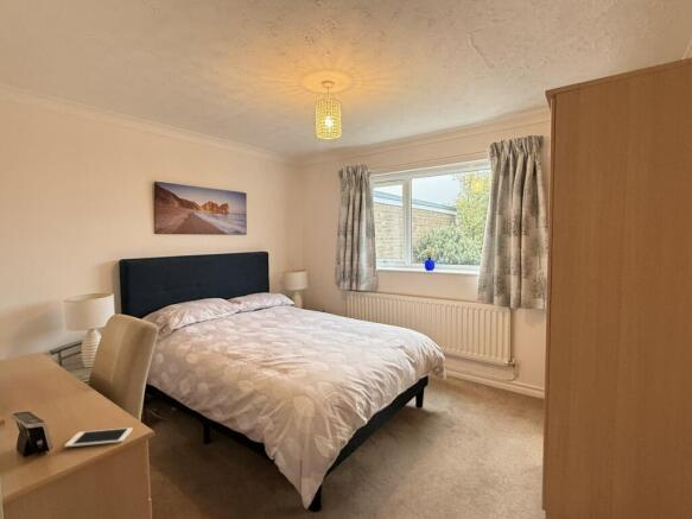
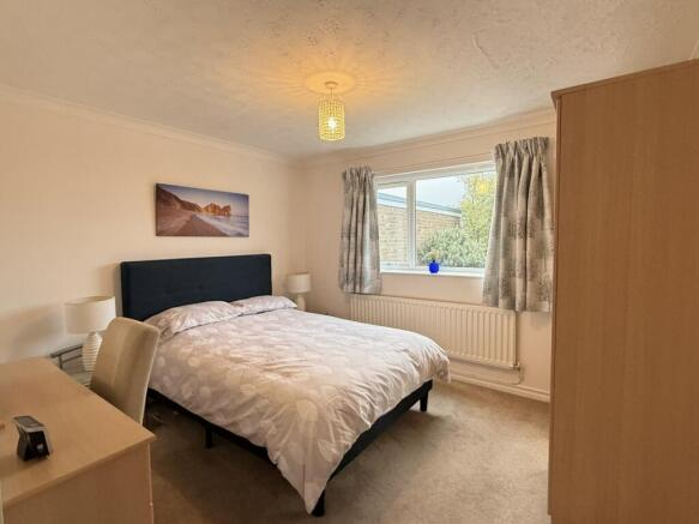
- cell phone (100, 437)
